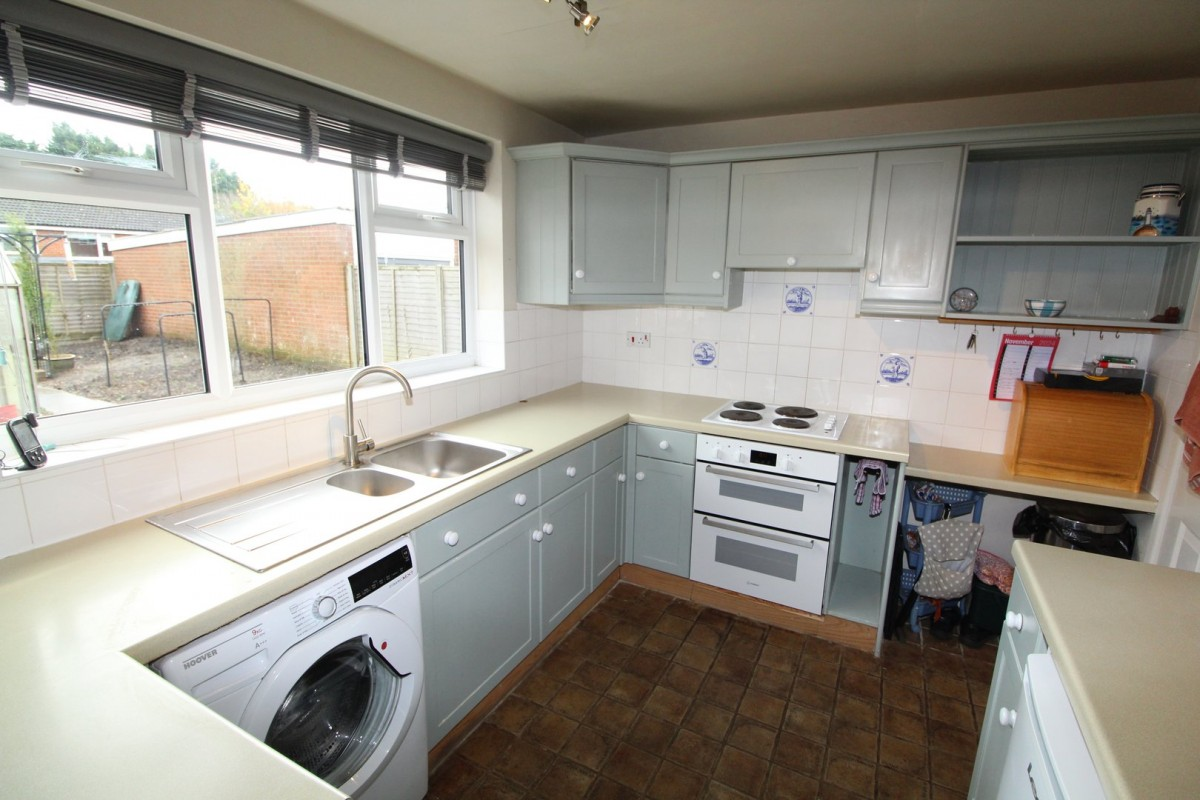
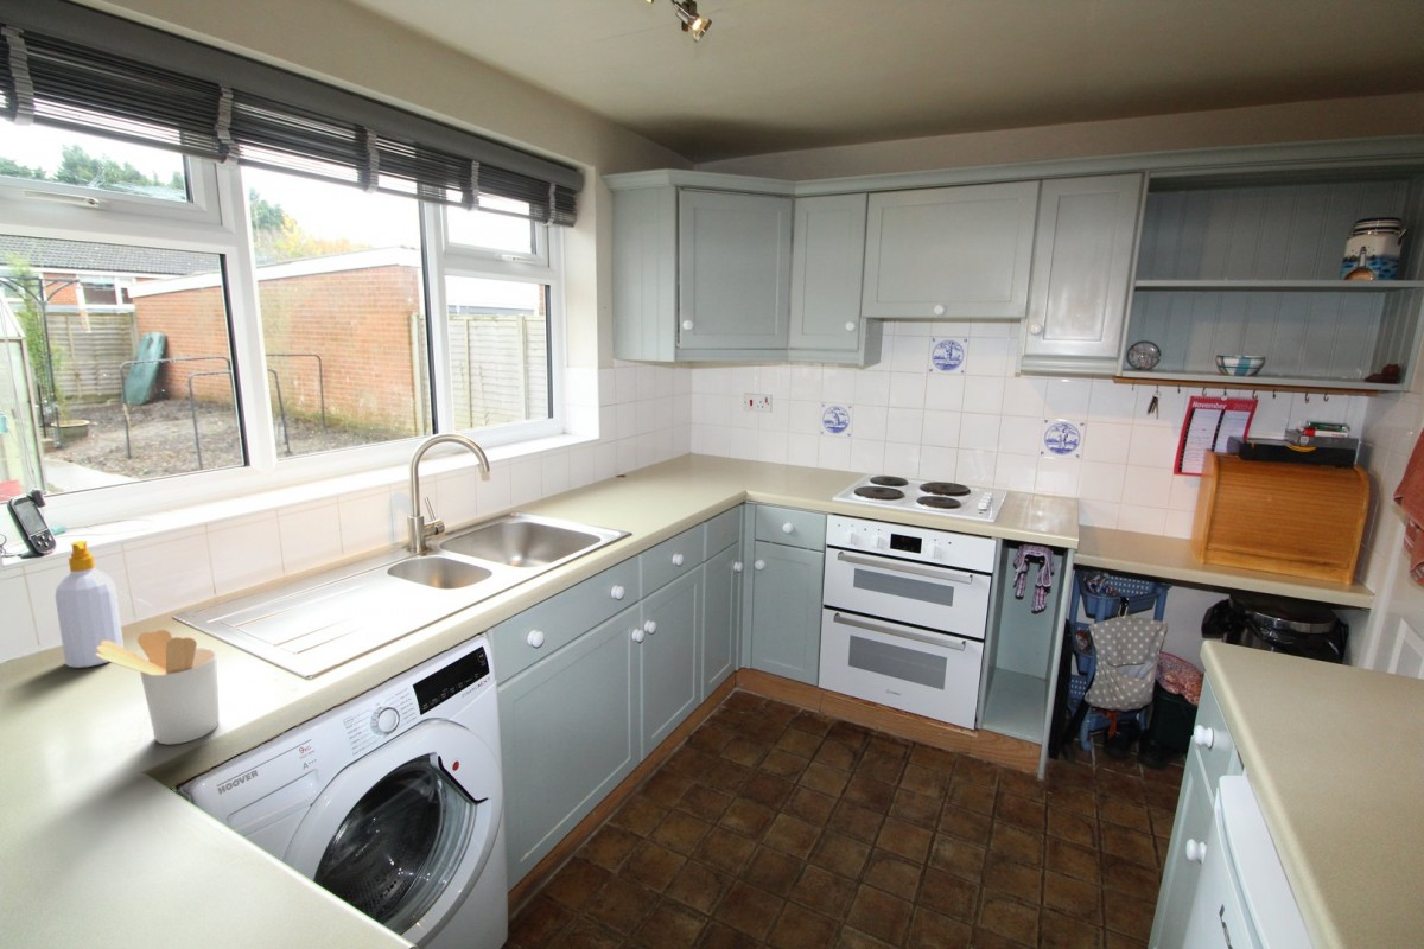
+ soap bottle (87, 601)
+ utensil holder (160, 683)
